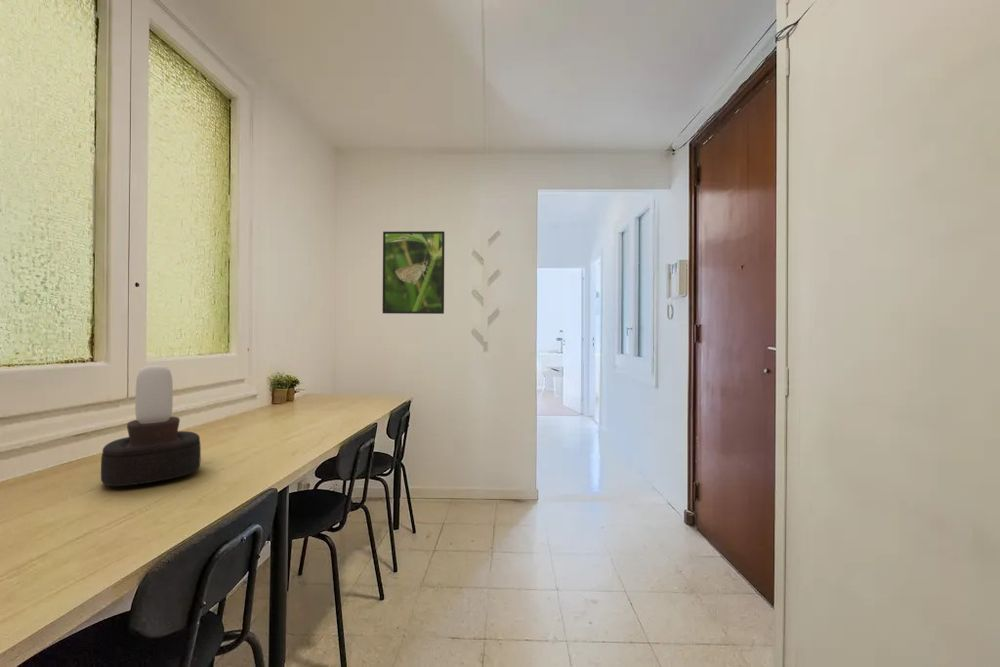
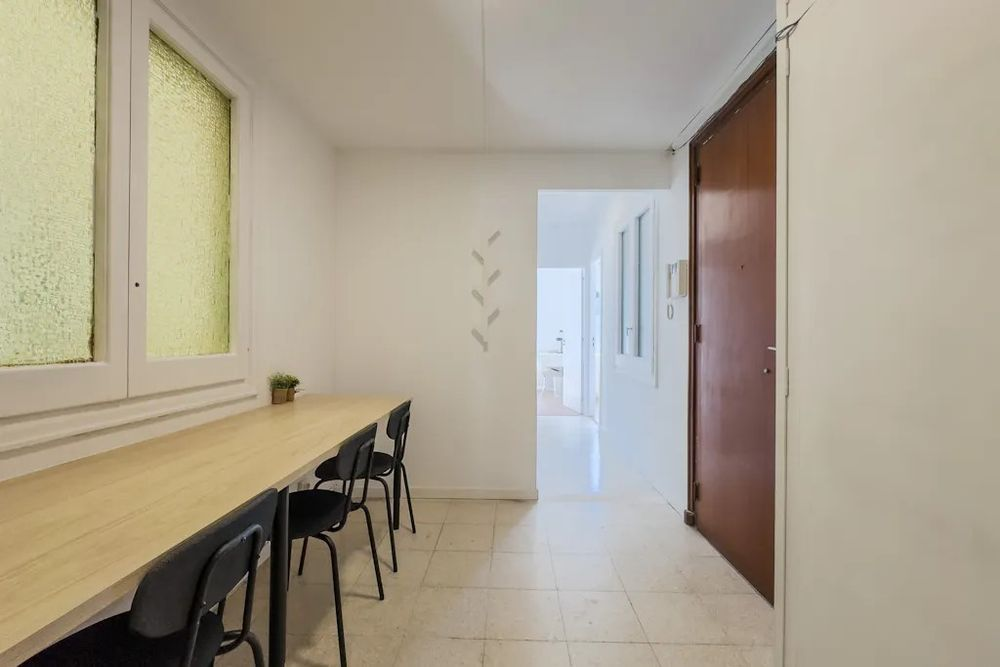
- desk lamp (155, 416)
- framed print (413, 272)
